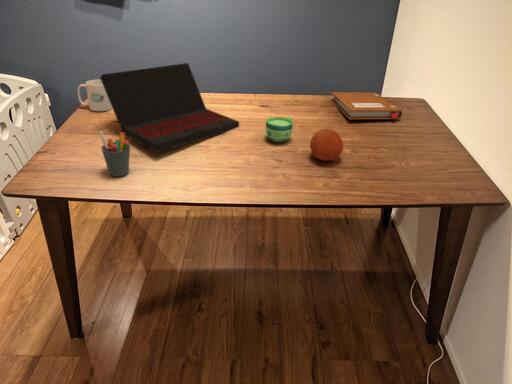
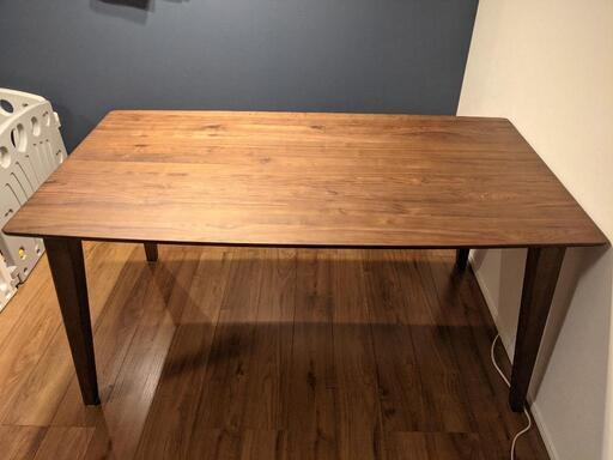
- cup (280, 128)
- fruit (326, 144)
- notebook (365, 105)
- laptop (172, 102)
- mug (94, 95)
- pen holder (116, 152)
